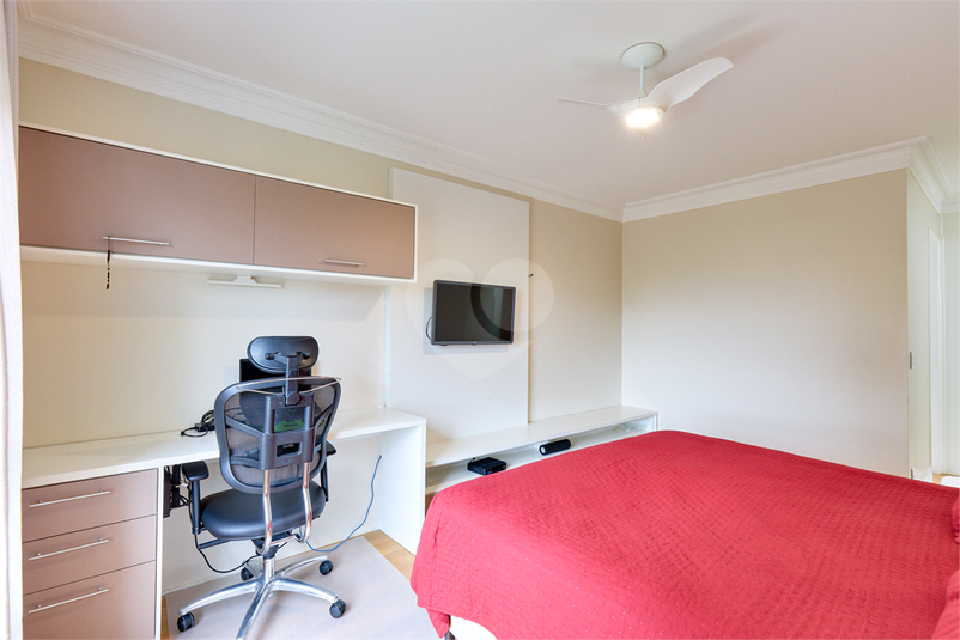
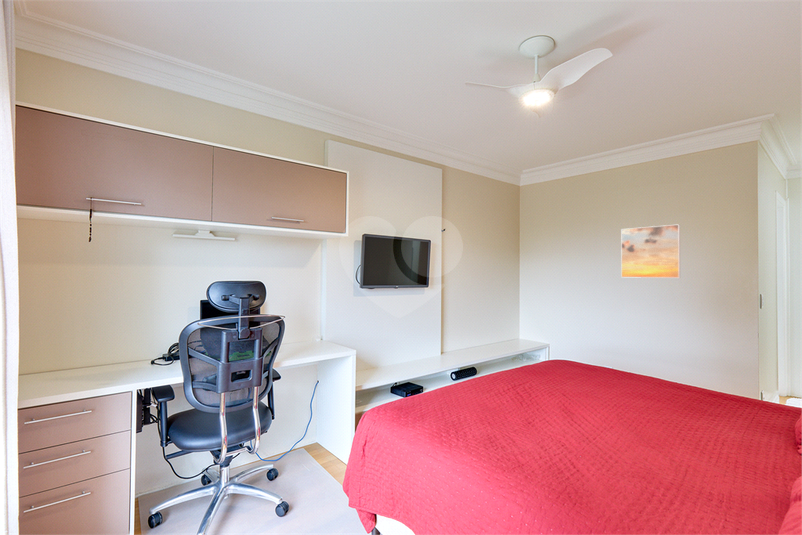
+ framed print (649, 252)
